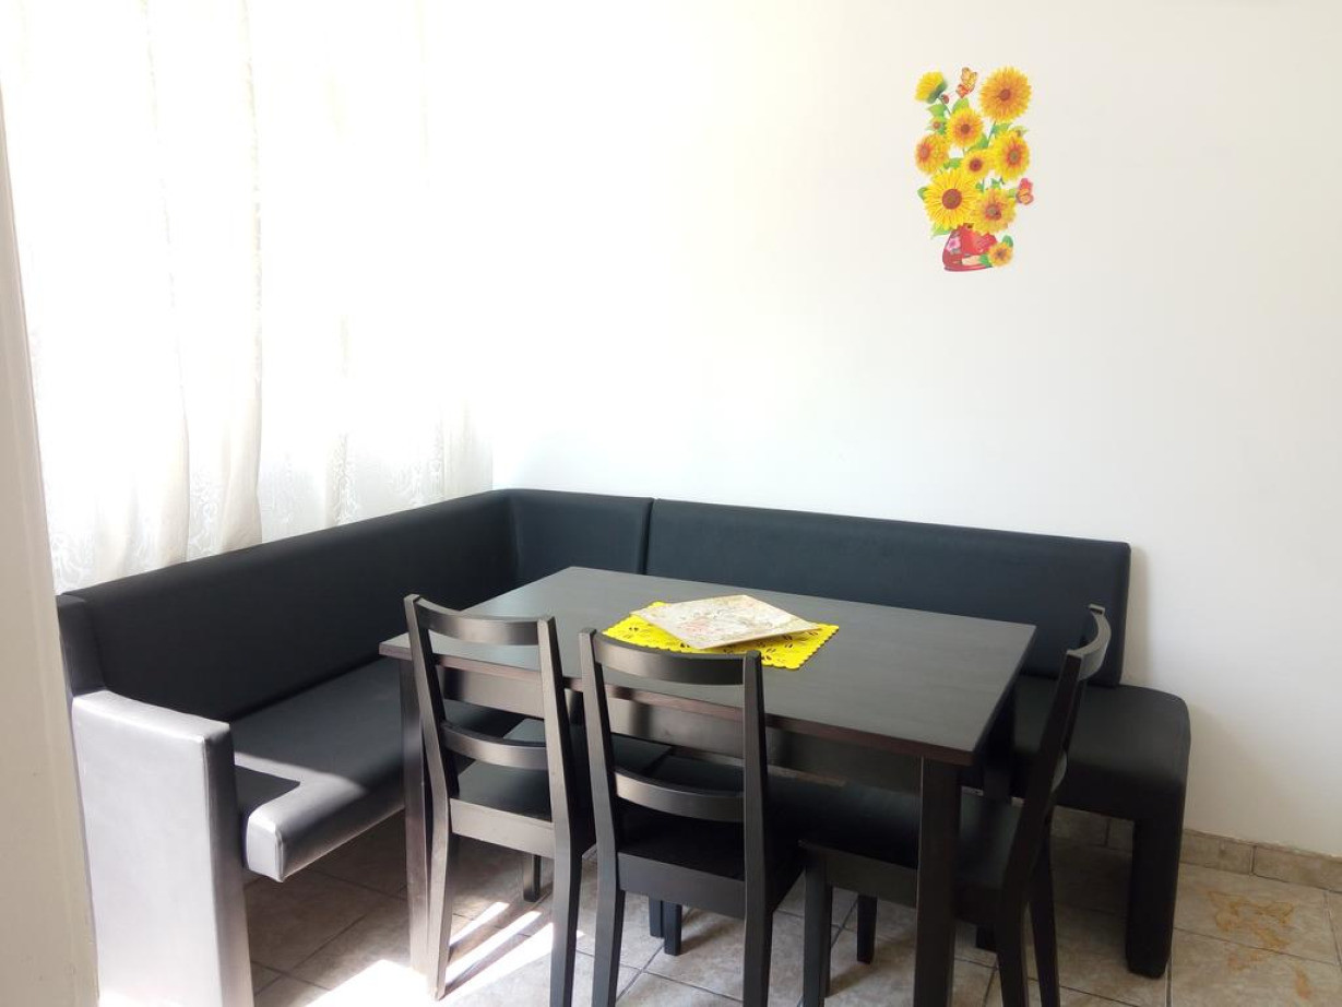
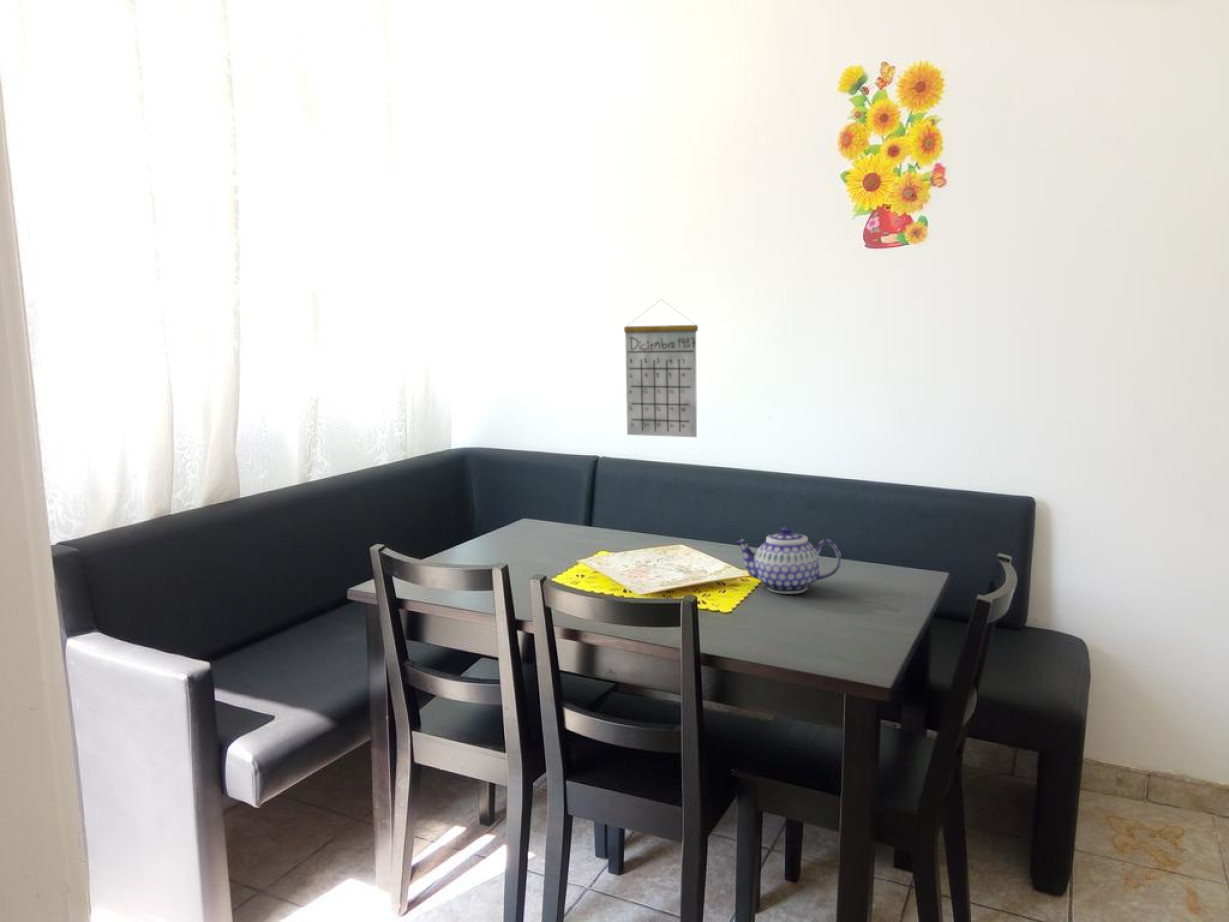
+ calendar (660, 368)
+ teapot (786, 557)
